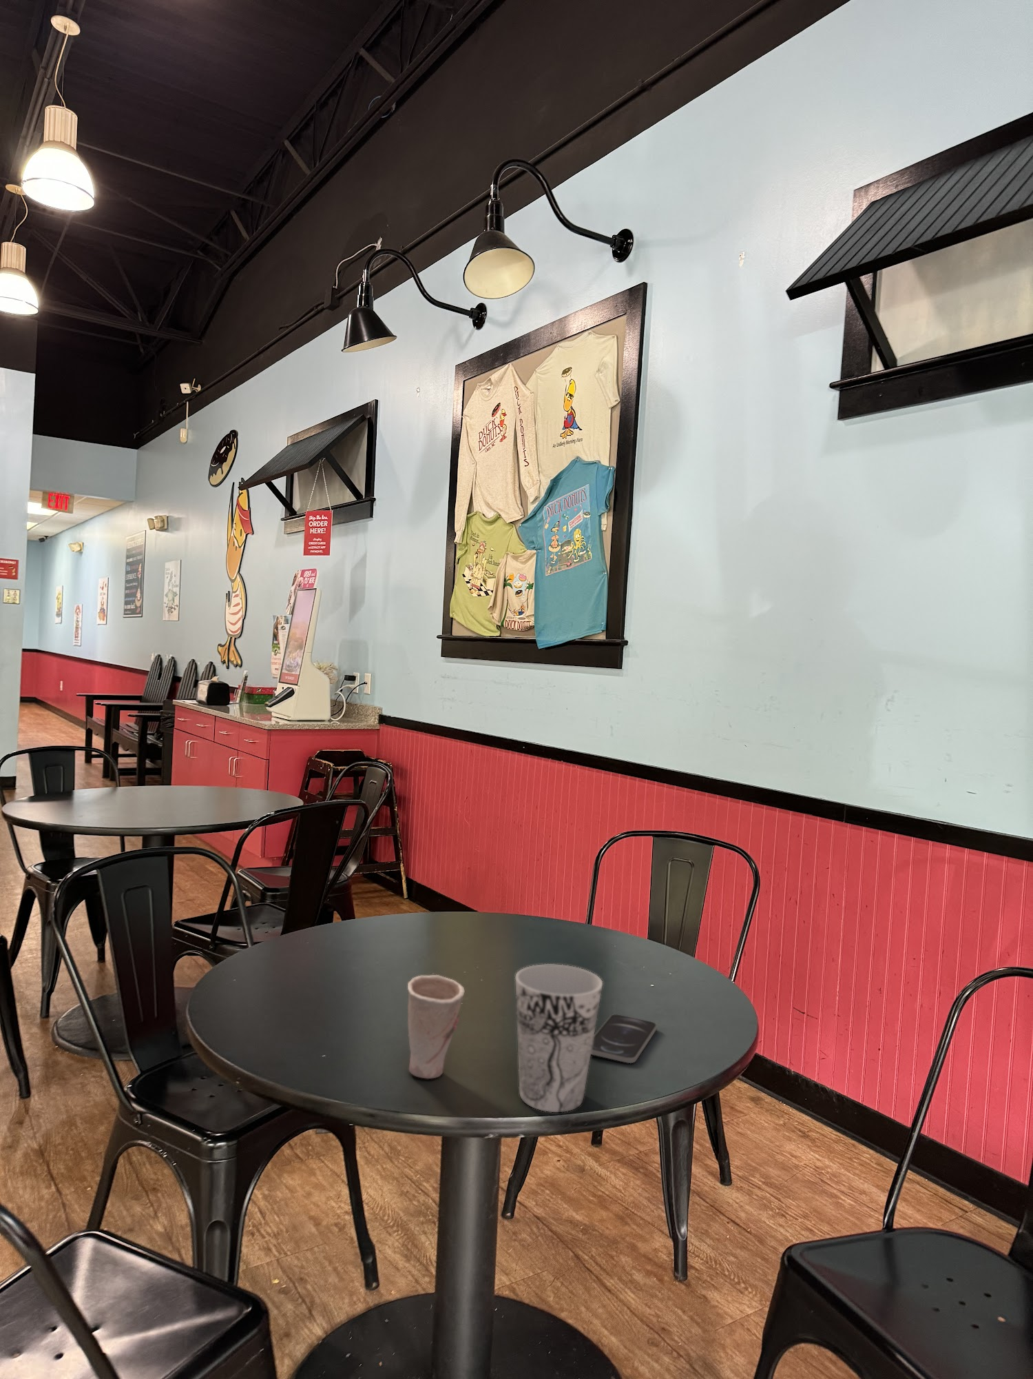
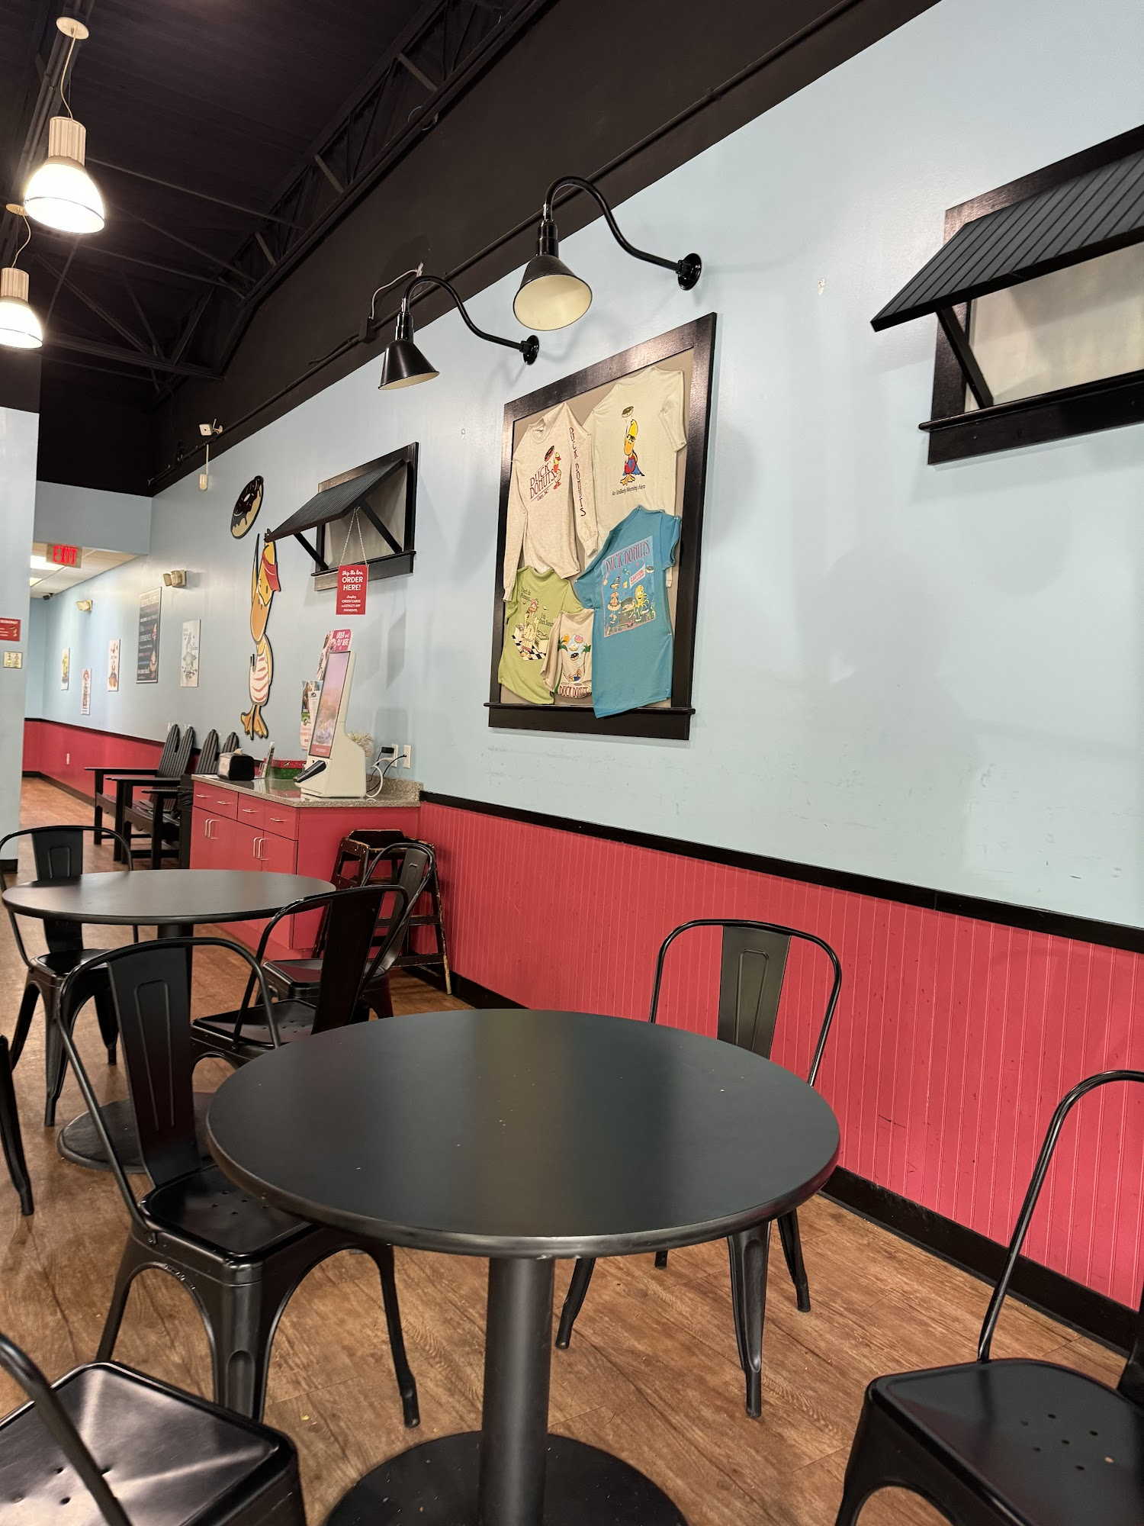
- cup (433, 1029)
- smartphone (622, 1037)
- cup (556, 1038)
